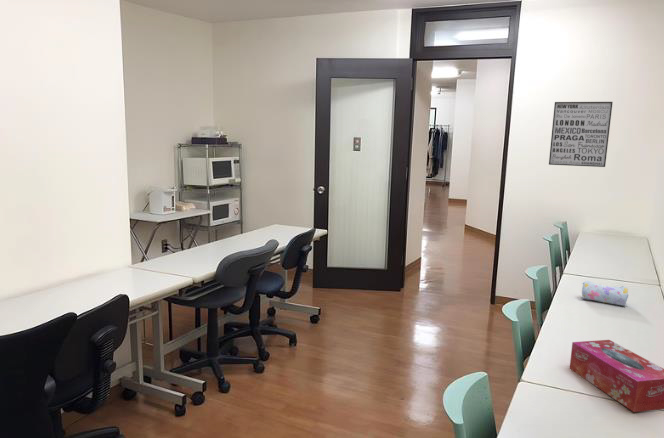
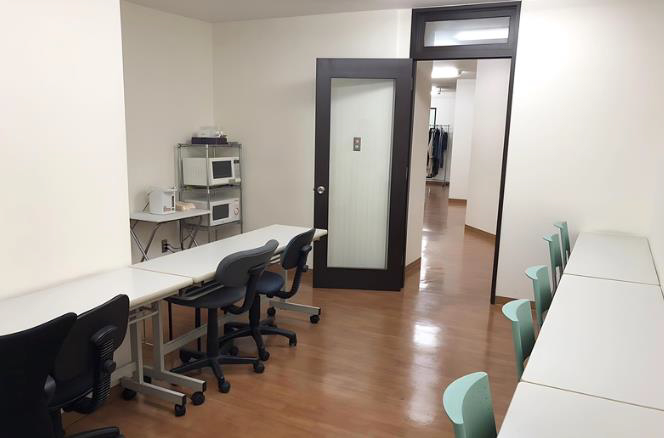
- tissue box (620, 372)
- wall art (579, 134)
- pencil case (604, 293)
